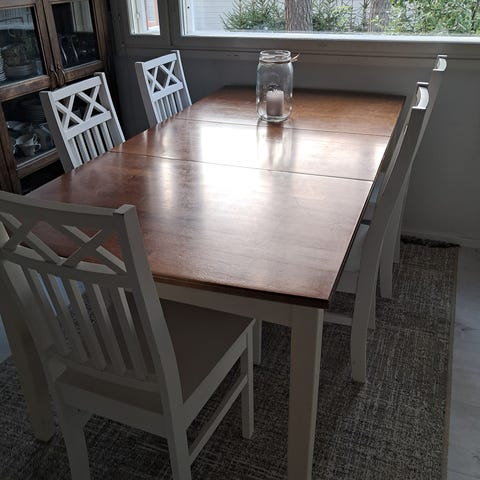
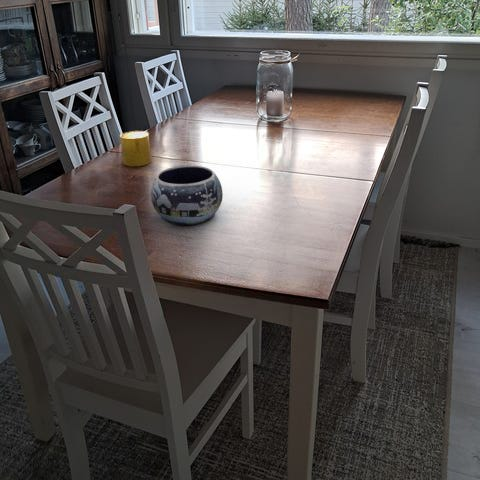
+ cup (135, 148)
+ decorative bowl (187, 194)
